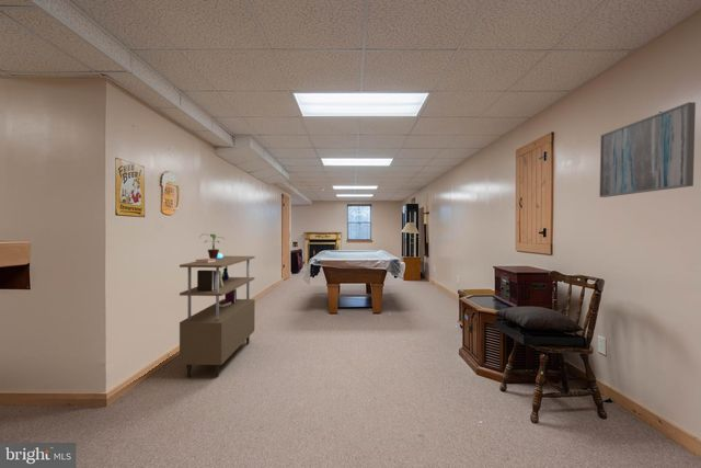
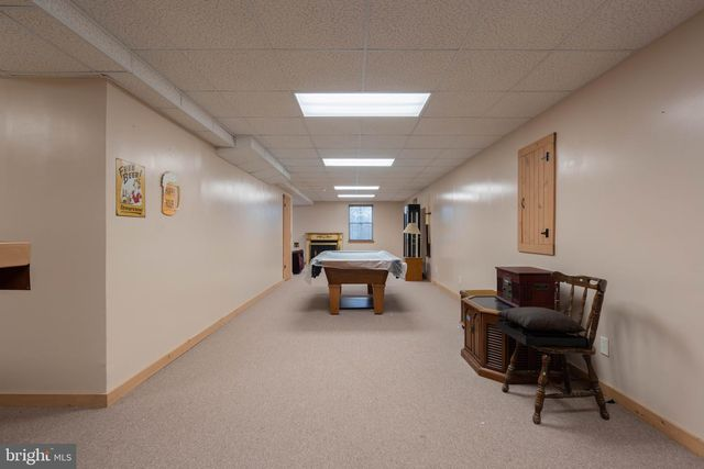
- shelving unit (221, 306)
- potted plant (212, 248)
- wall art (640, 157)
